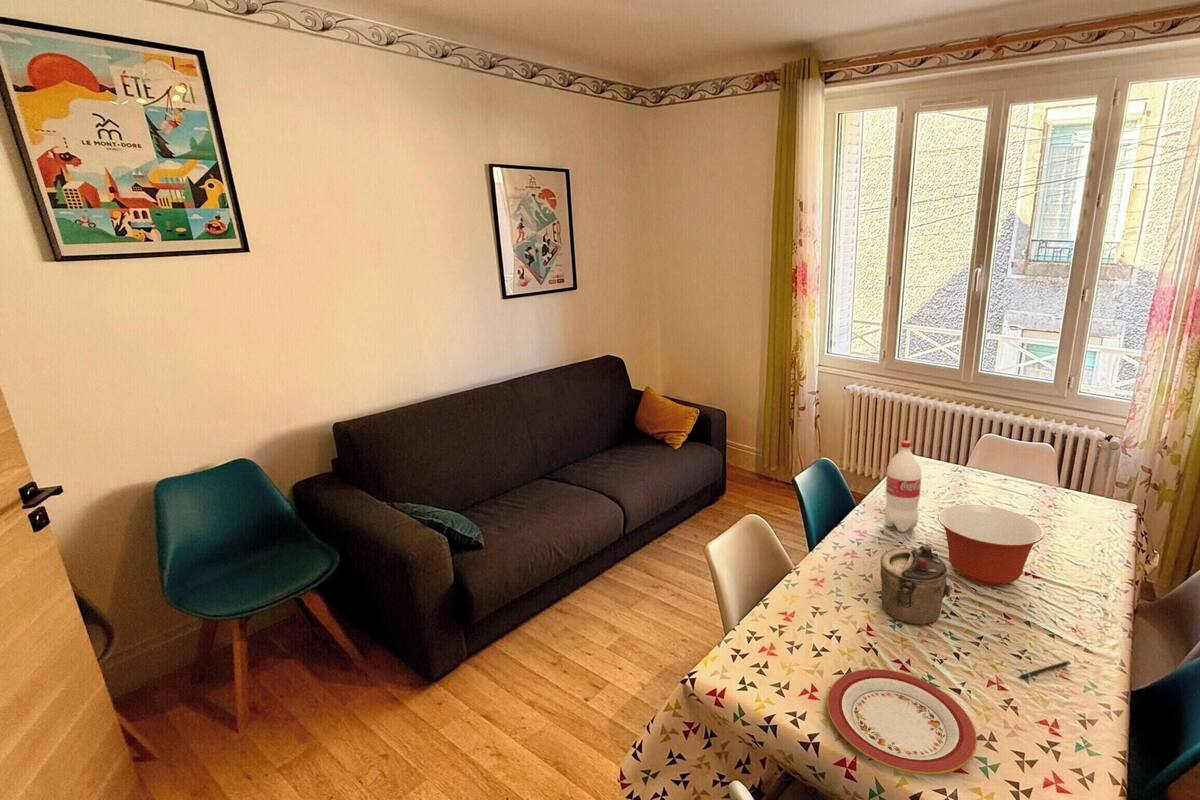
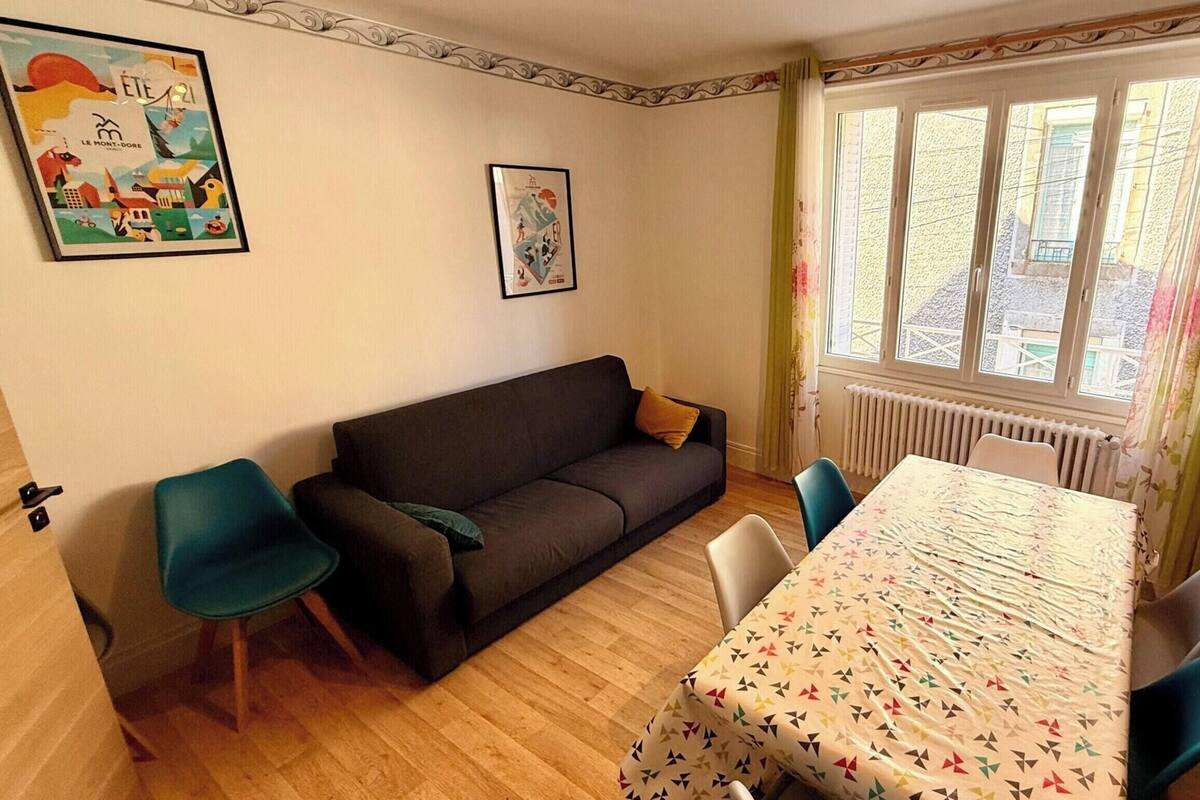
- bottle (903, 485)
- mixing bowl (986, 548)
- plate (897, 719)
- teapot (913, 582)
- pen (1044, 670)
